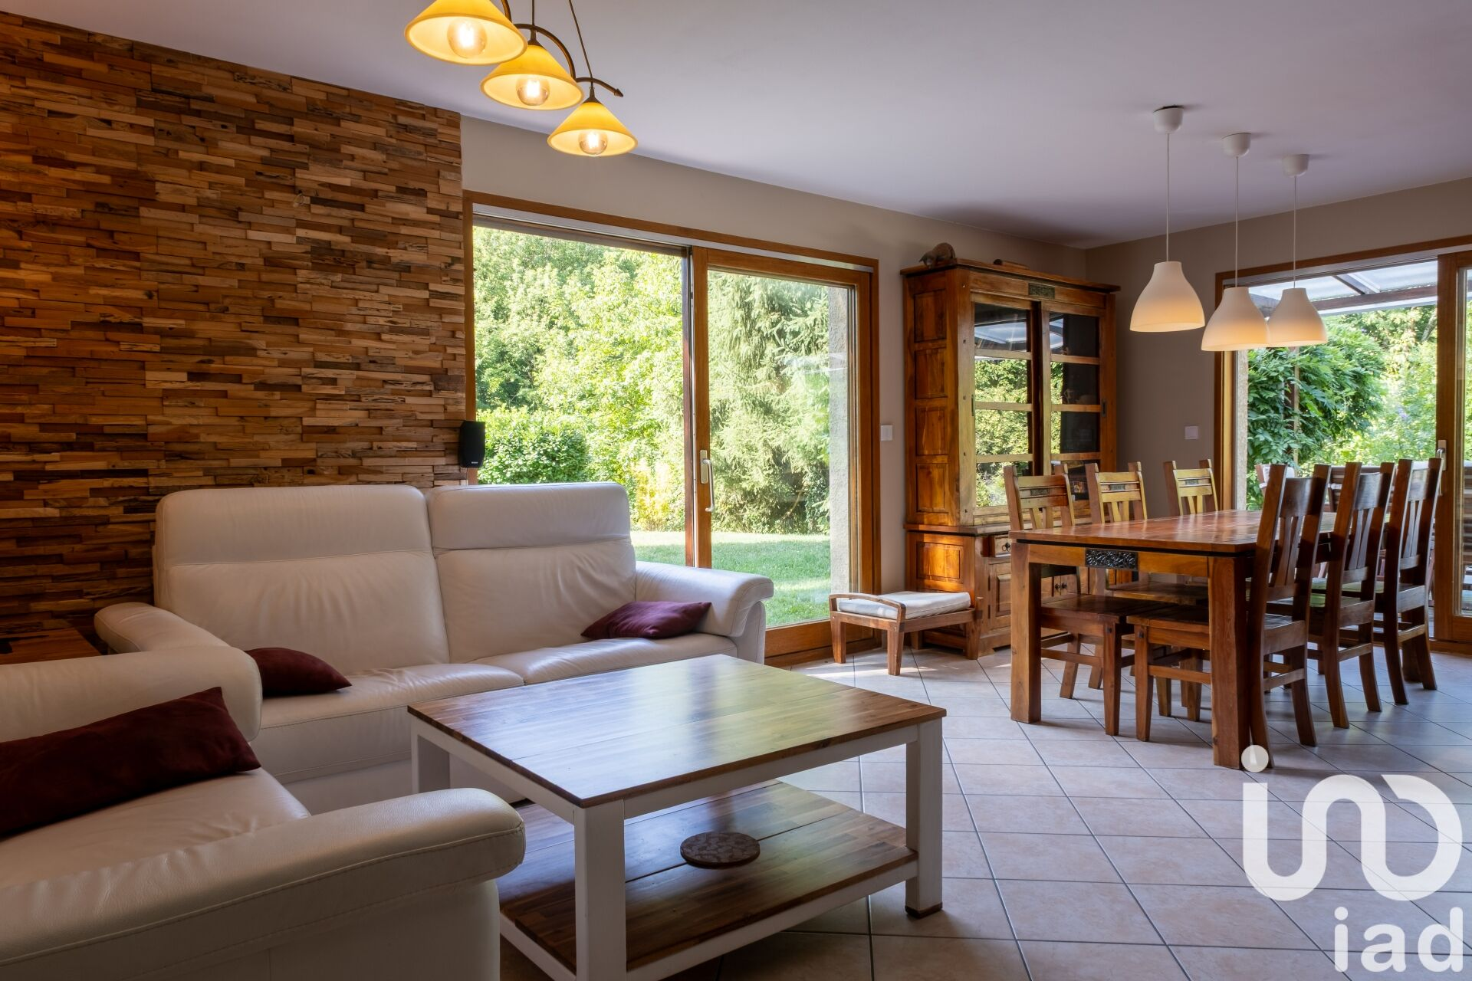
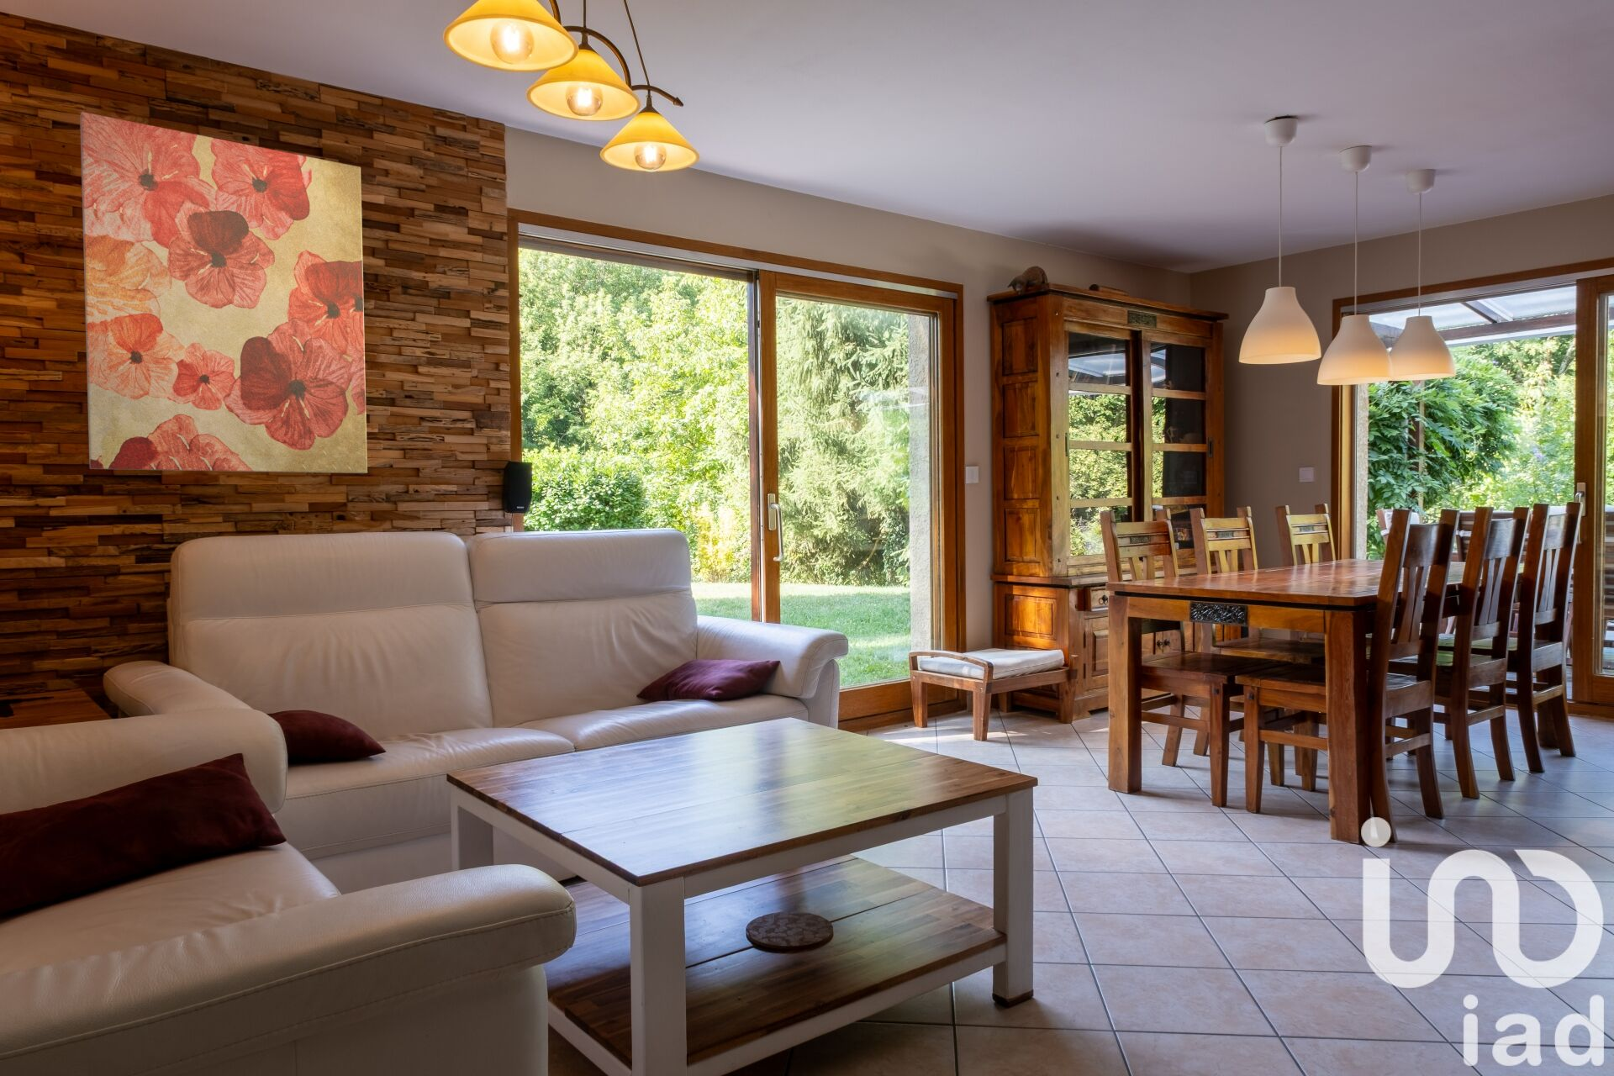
+ wall art (234, 306)
